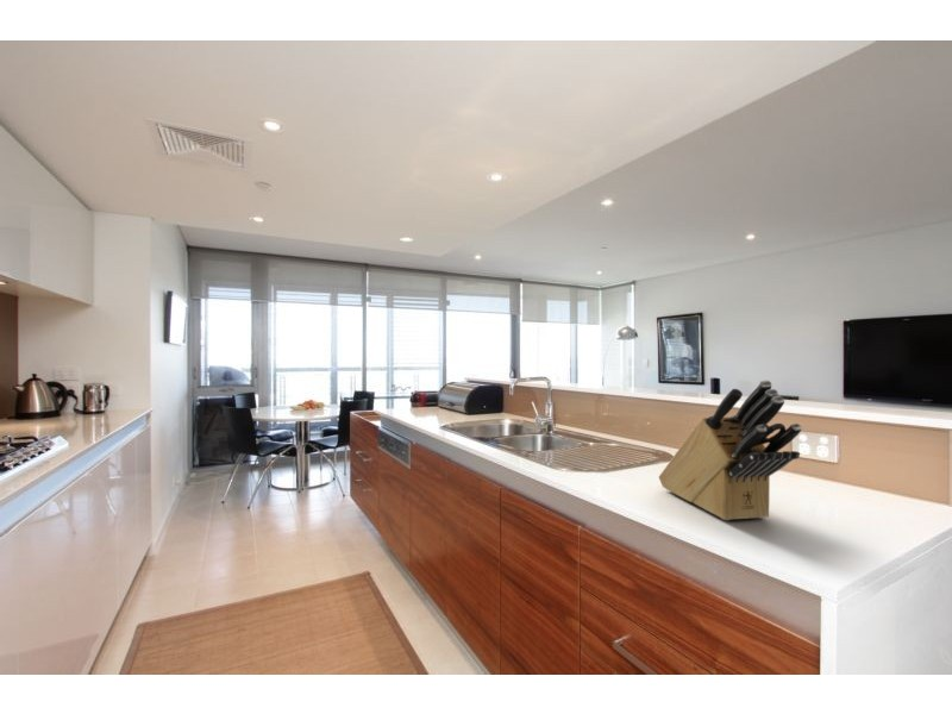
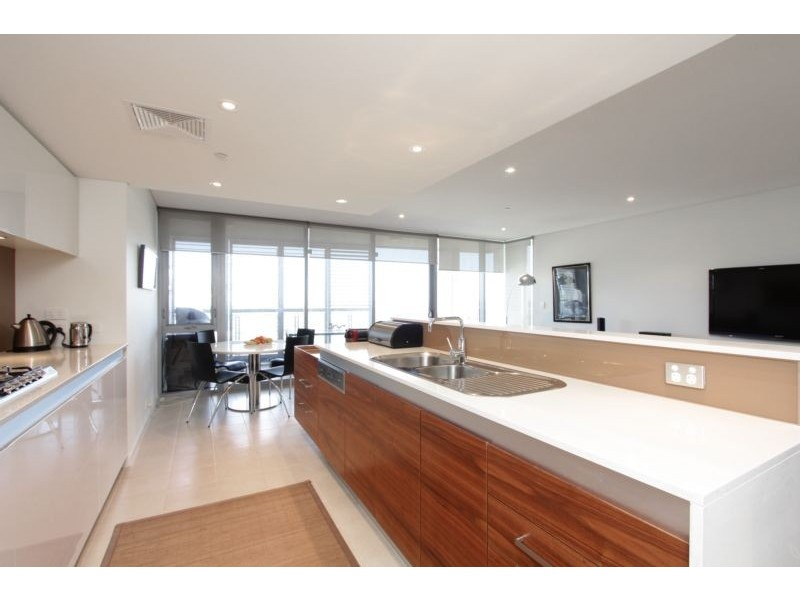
- knife block (720, 443)
